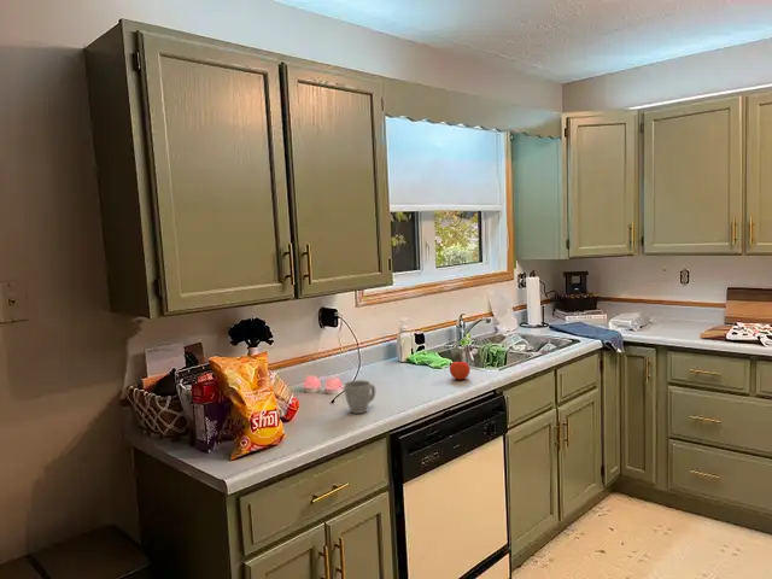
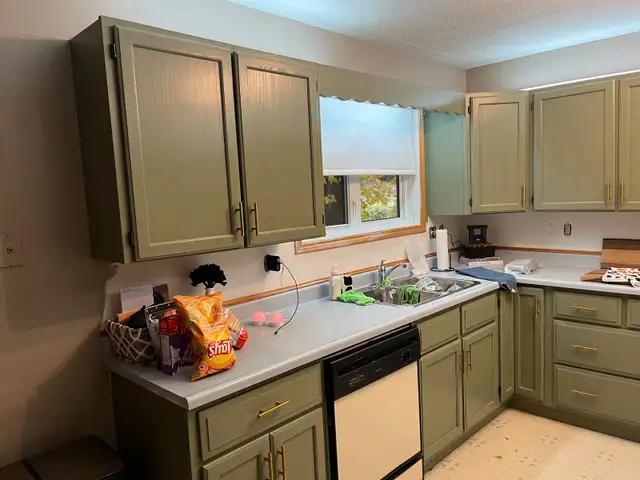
- mug (361, 396)
- apple (460, 368)
